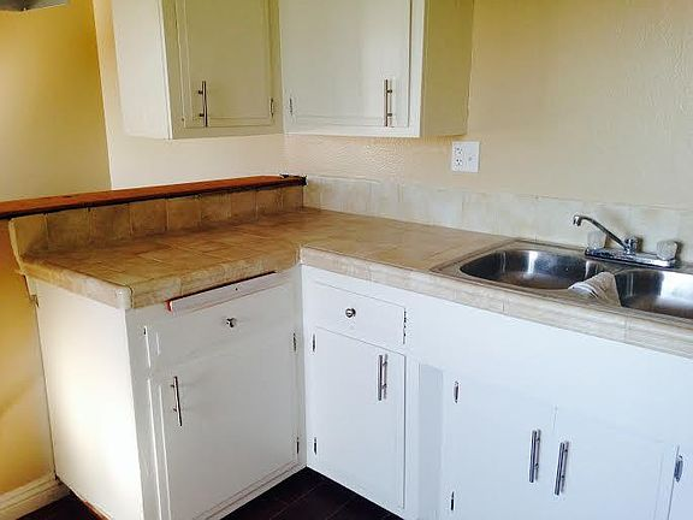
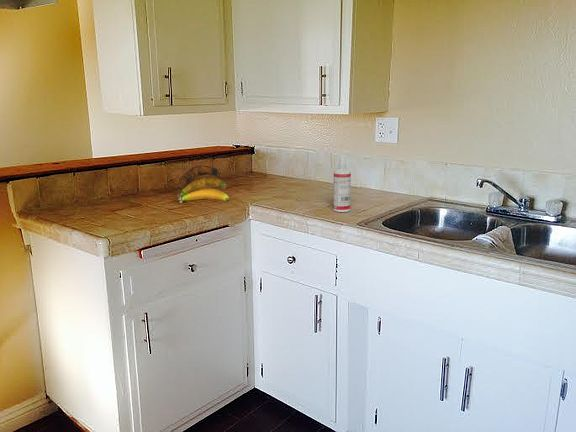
+ banana (203, 183)
+ spray bottle (342, 183)
